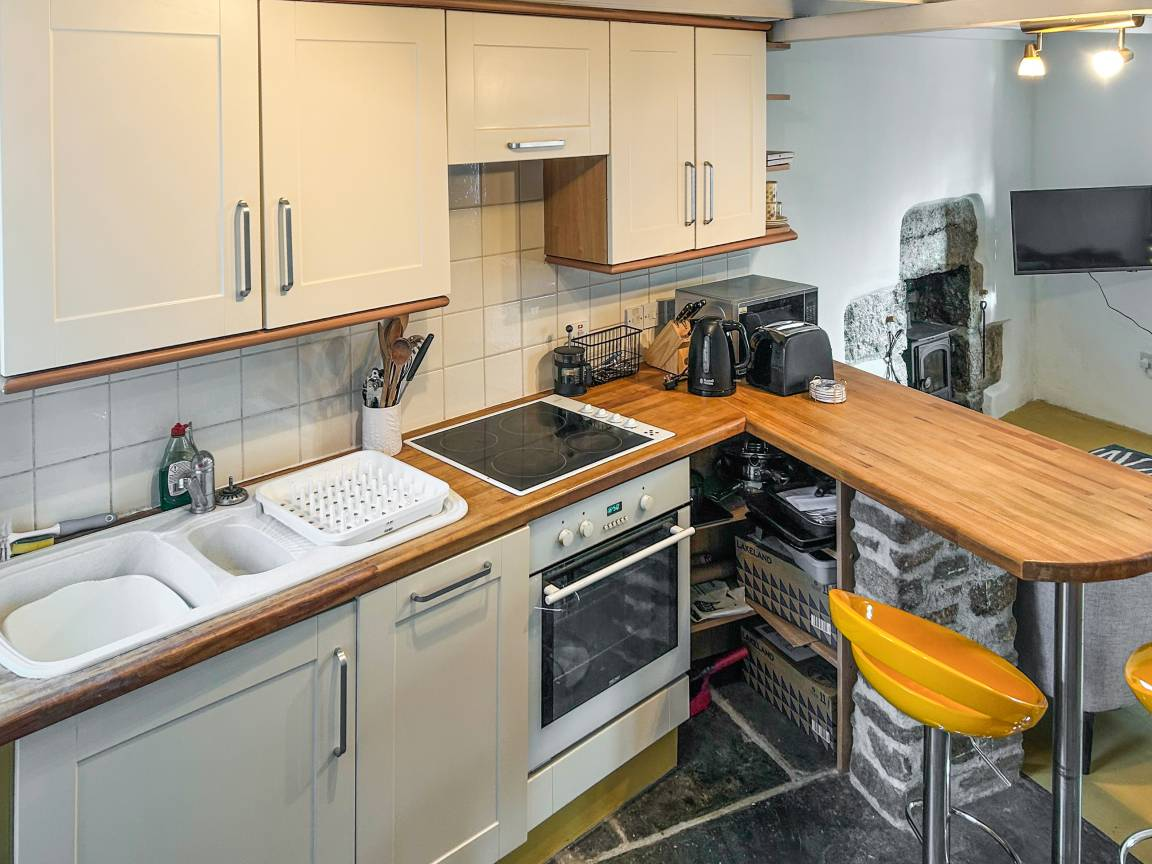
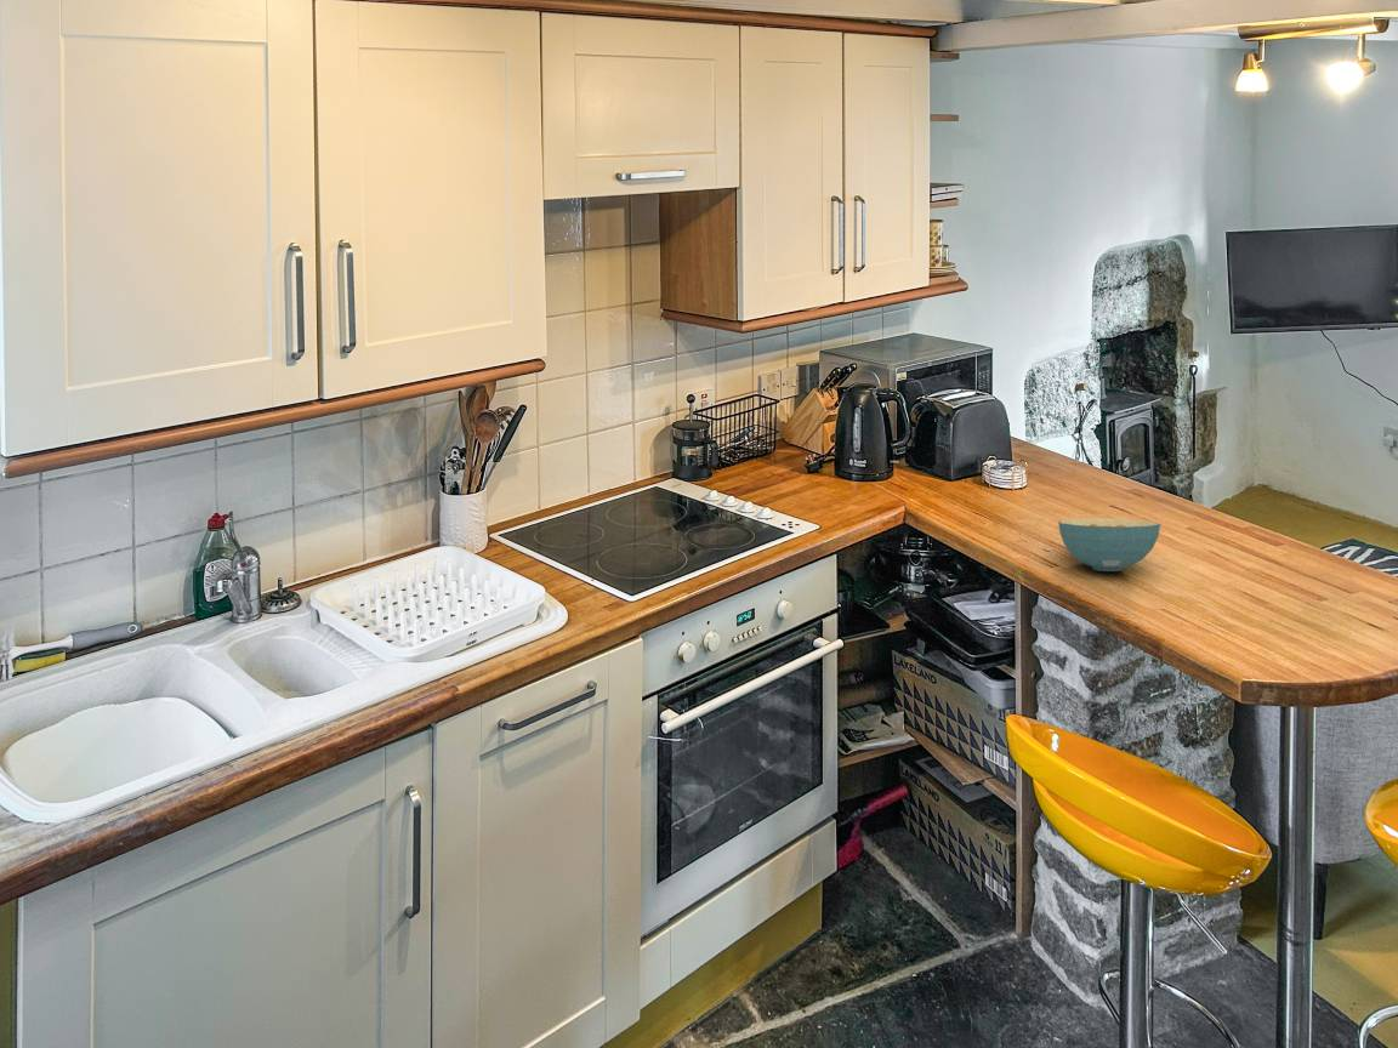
+ cereal bowl (1107, 546)
